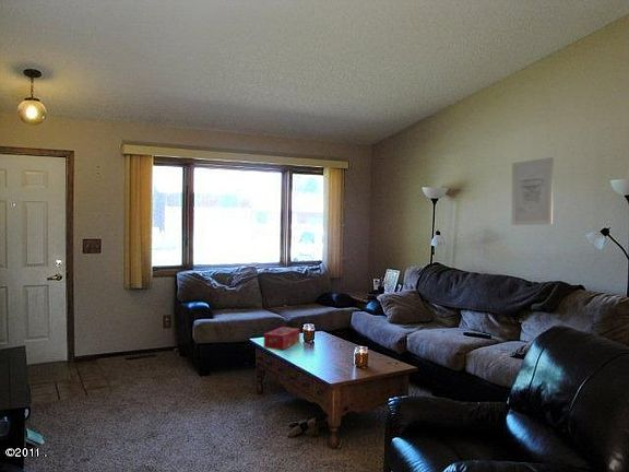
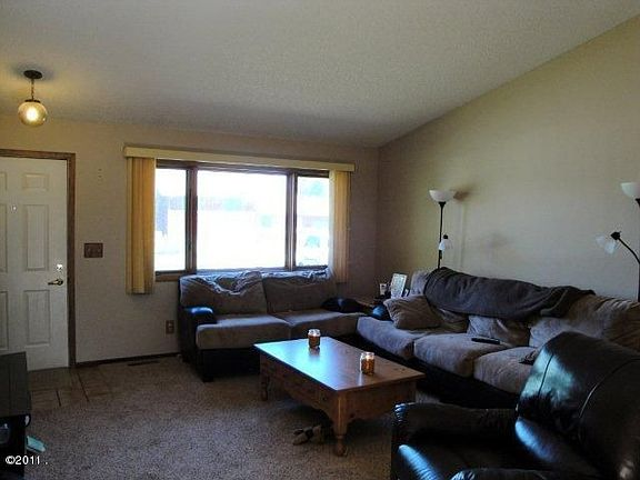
- wall art (531, 192)
- tissue box (282, 338)
